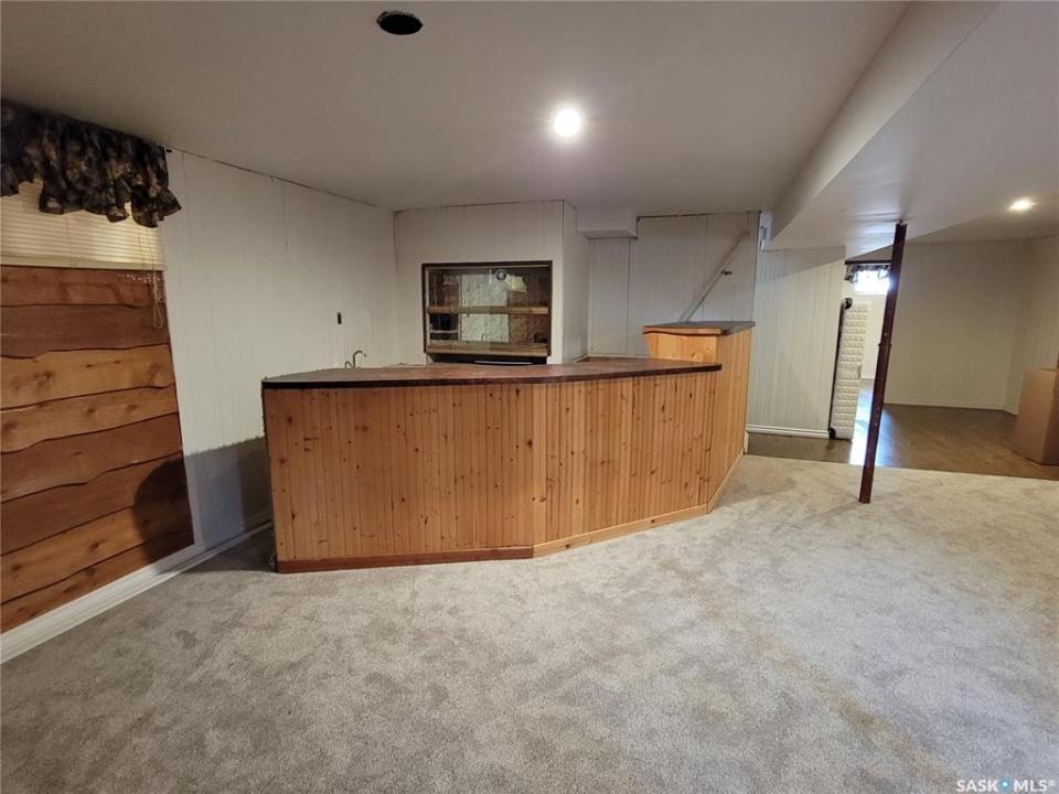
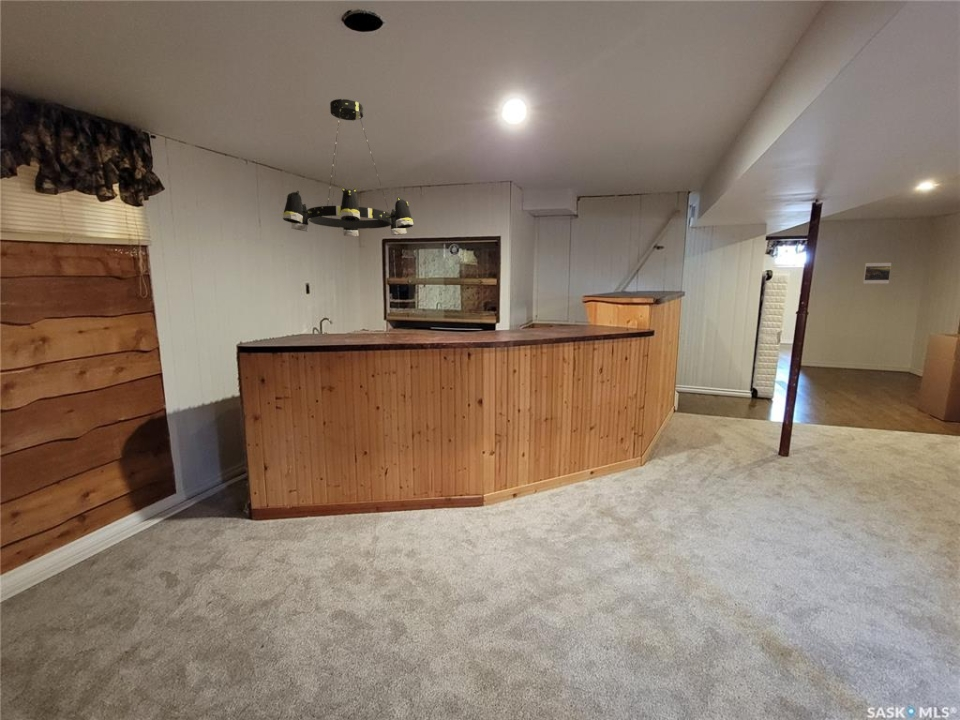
+ chandelier (336, 163)
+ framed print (877, 273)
